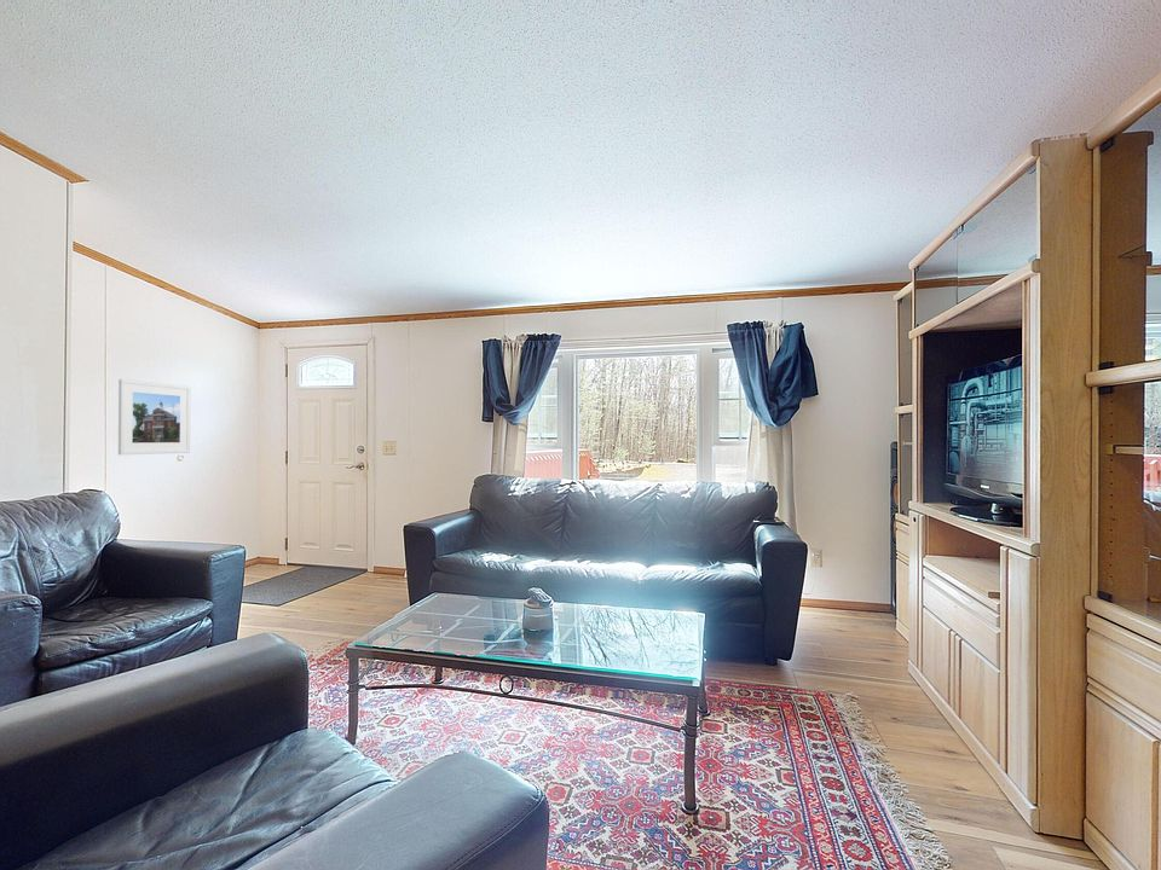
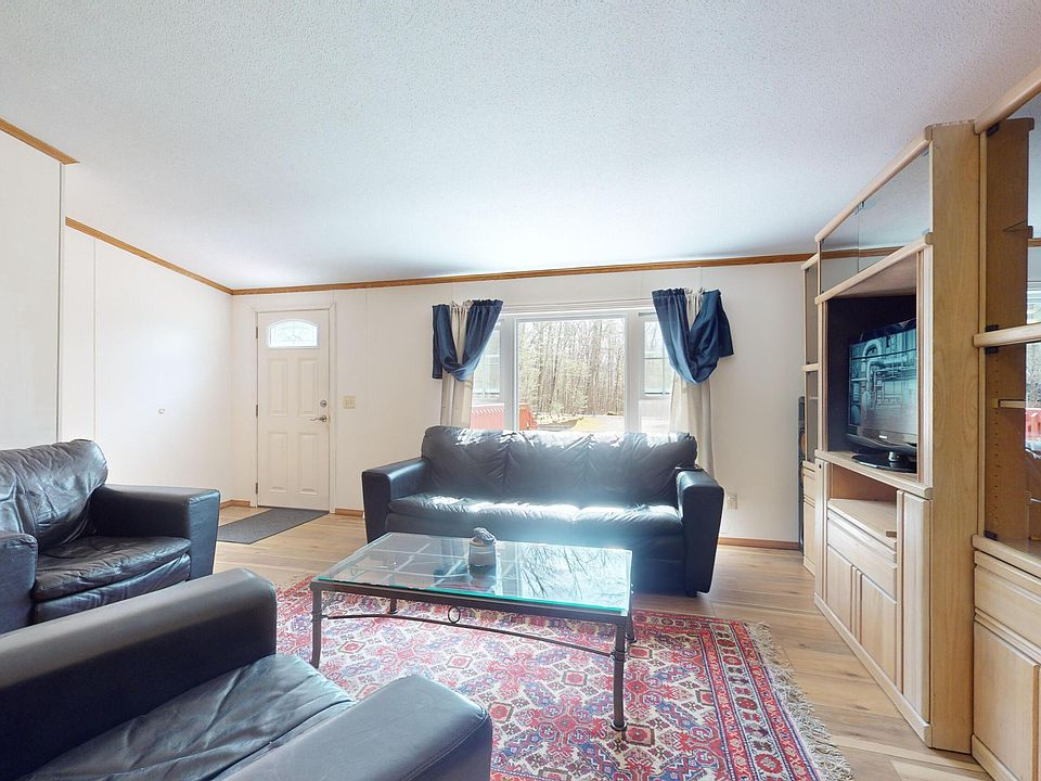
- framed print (156, 418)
